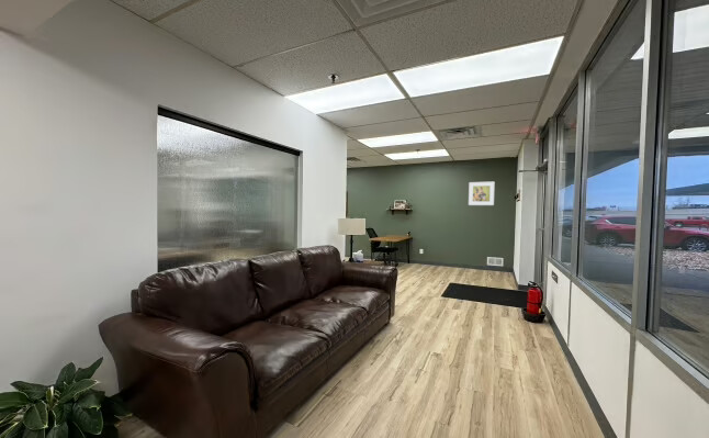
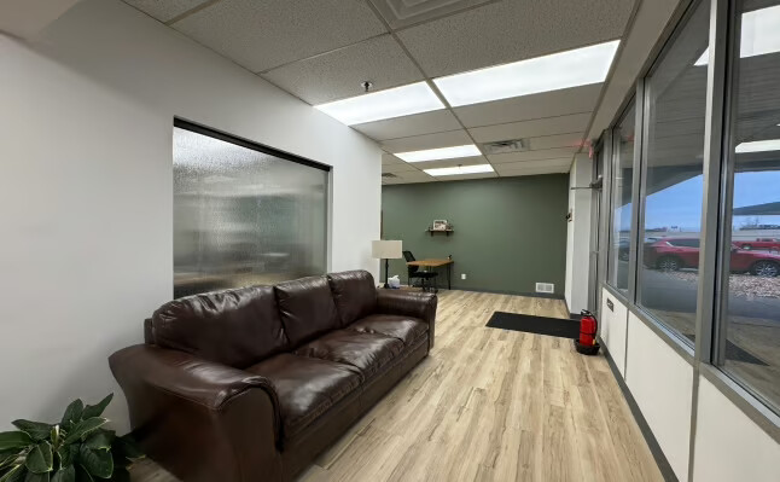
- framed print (481, 193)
